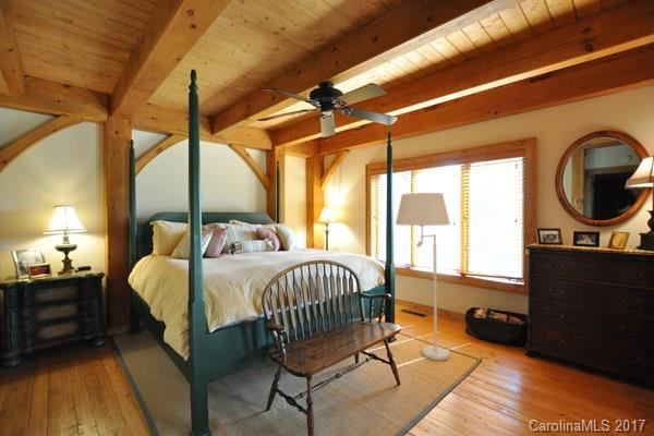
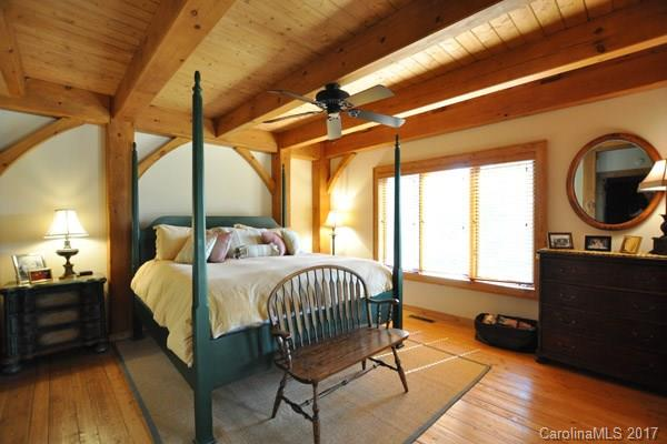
- floor lamp (434, 275)
